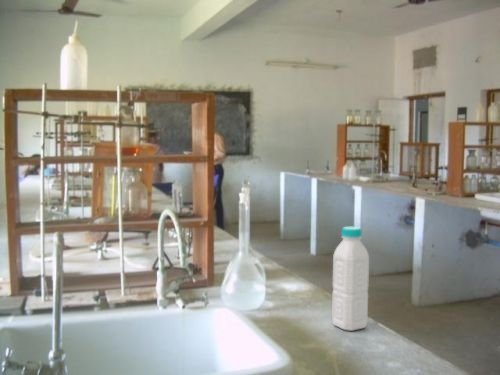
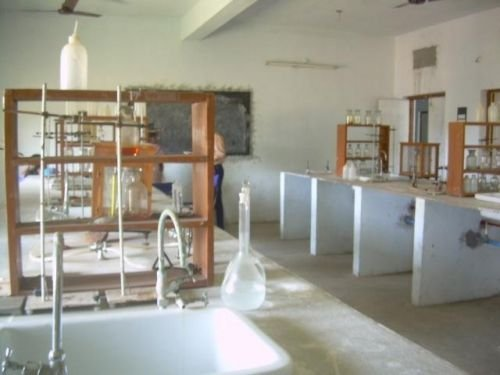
- plastic bottle (350, 277)
